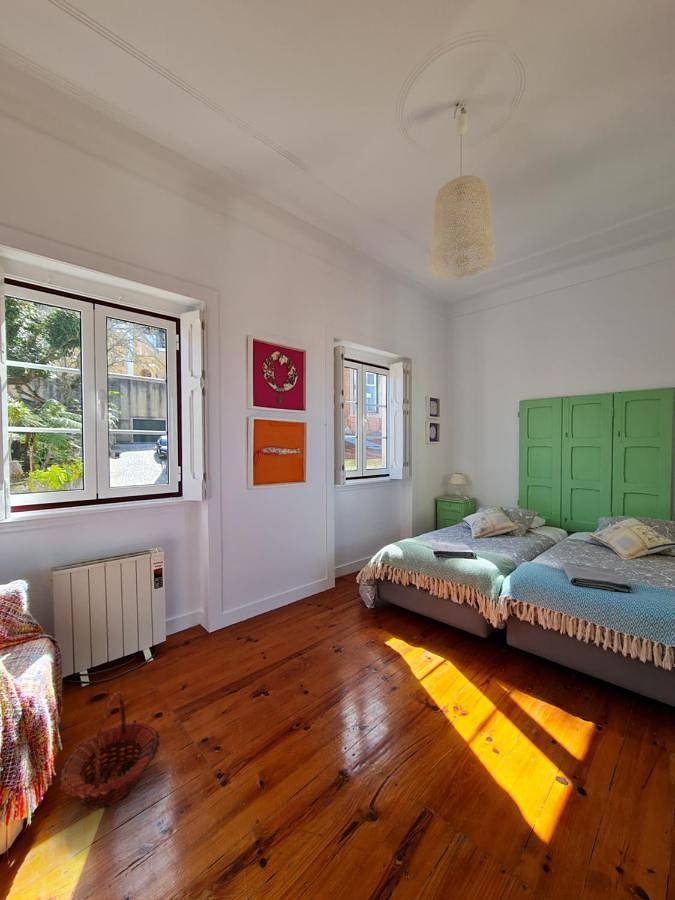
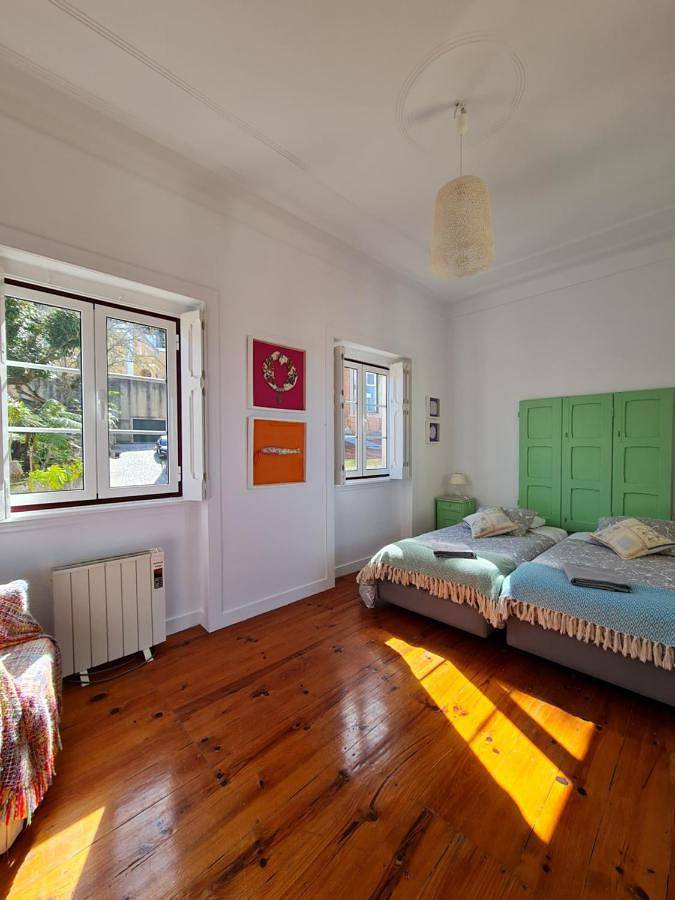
- basket (111, 740)
